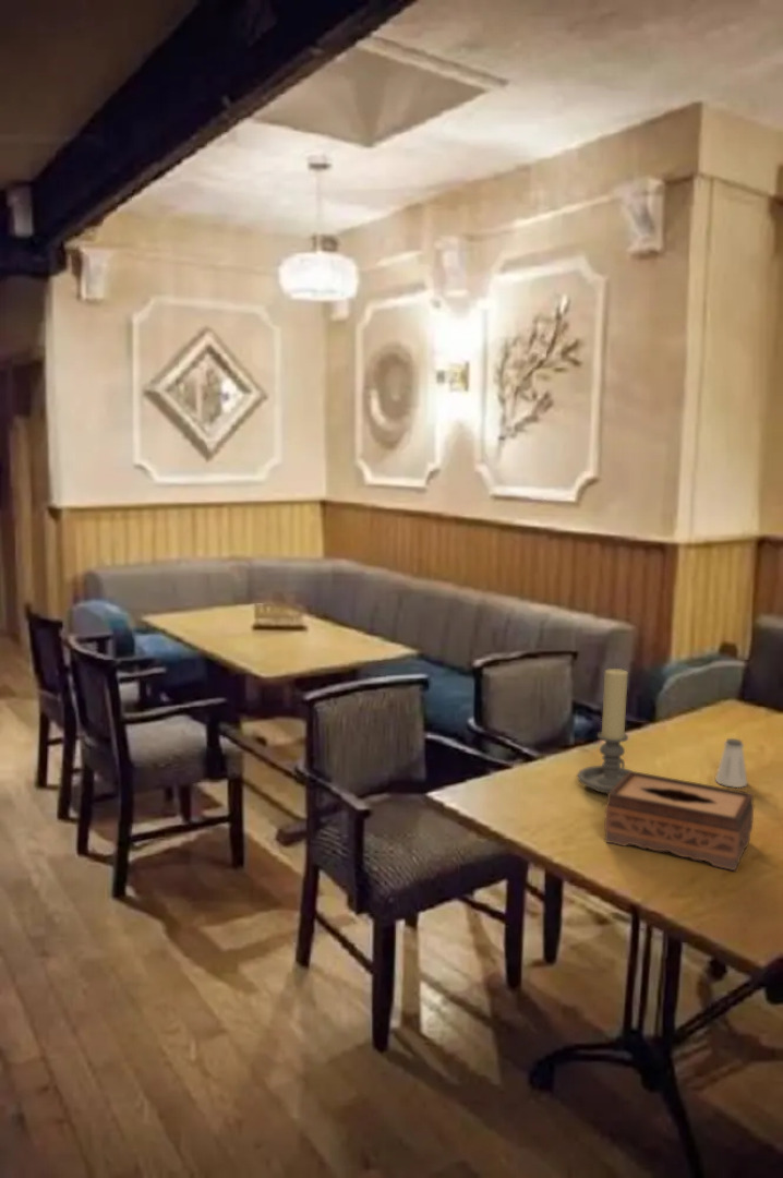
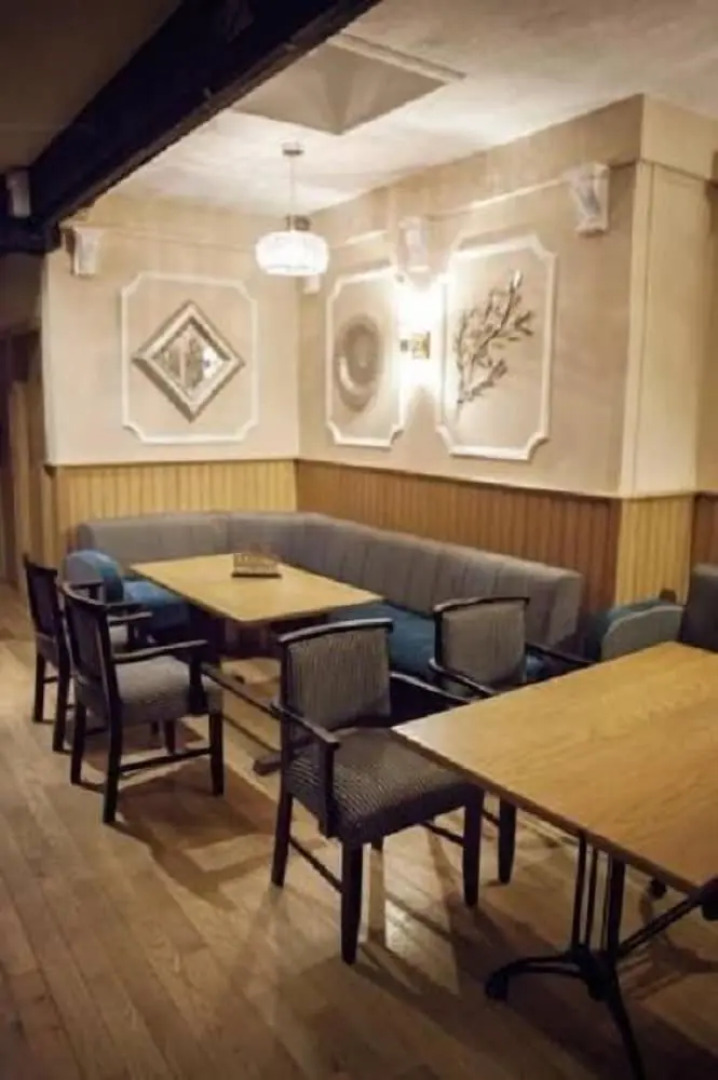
- tissue box (678, 817)
- saltshaker (732, 761)
- candle holder (615, 726)
